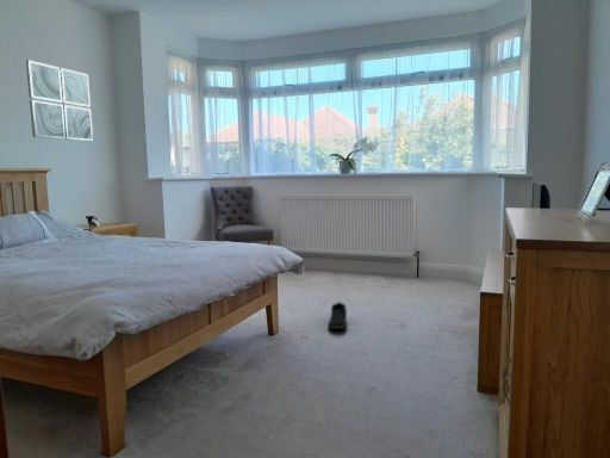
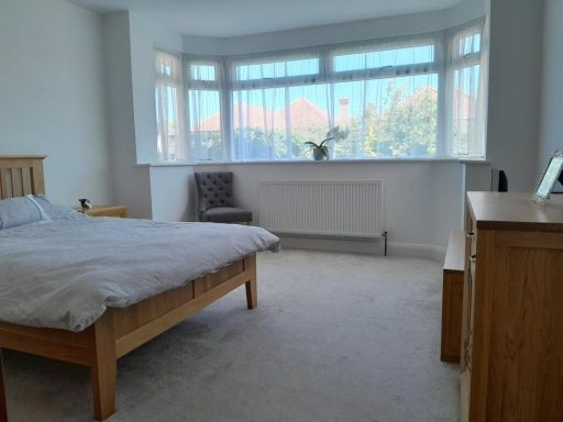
- shoe (338, 316)
- wall art (62, 103)
